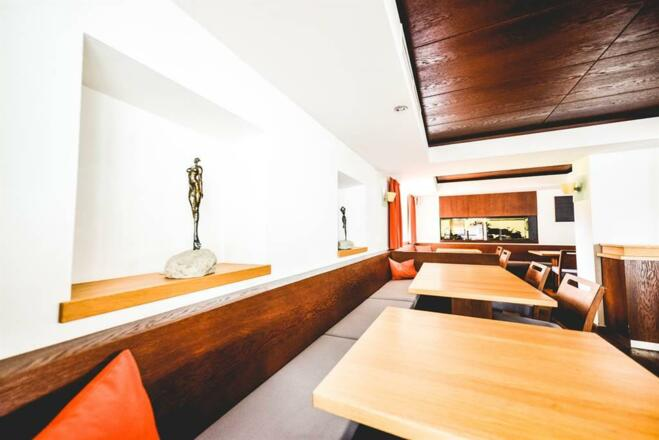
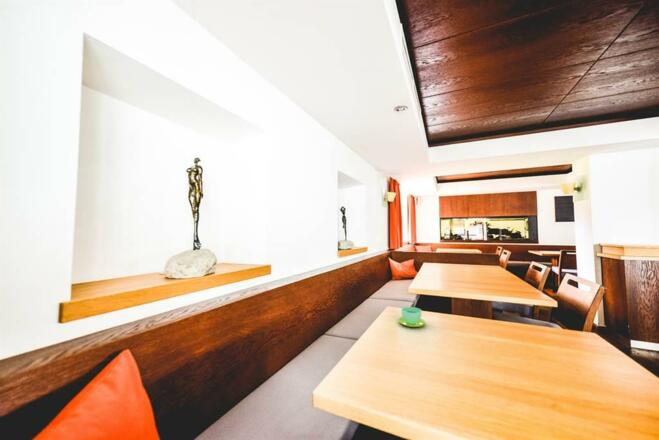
+ cup (411, 316)
